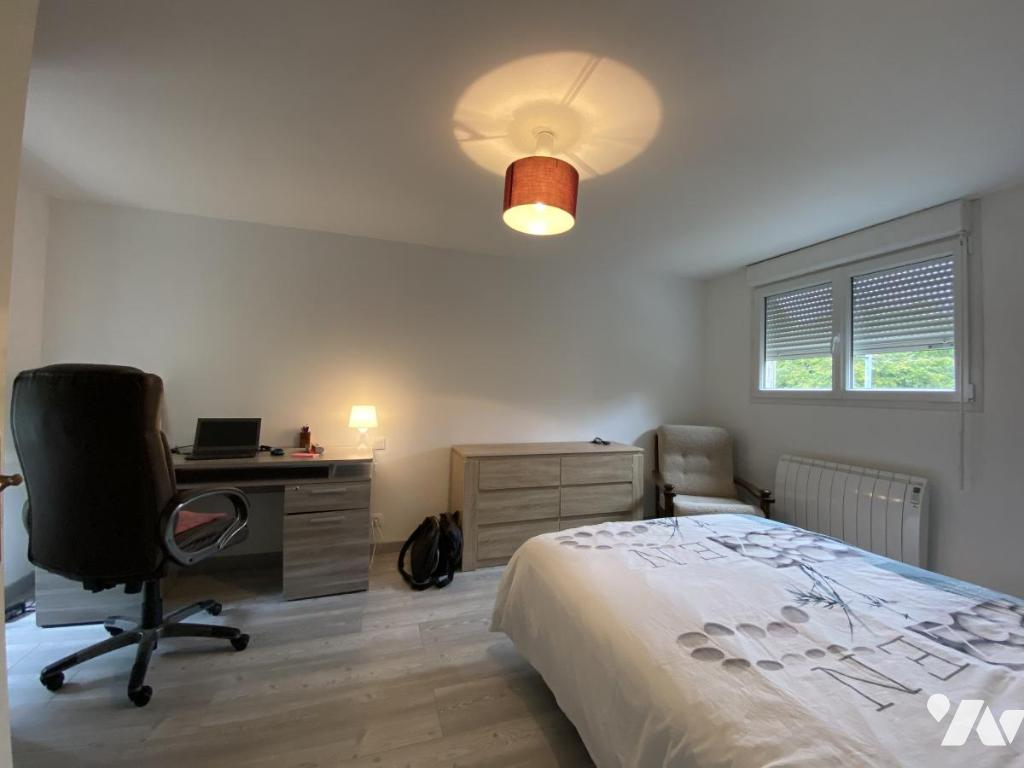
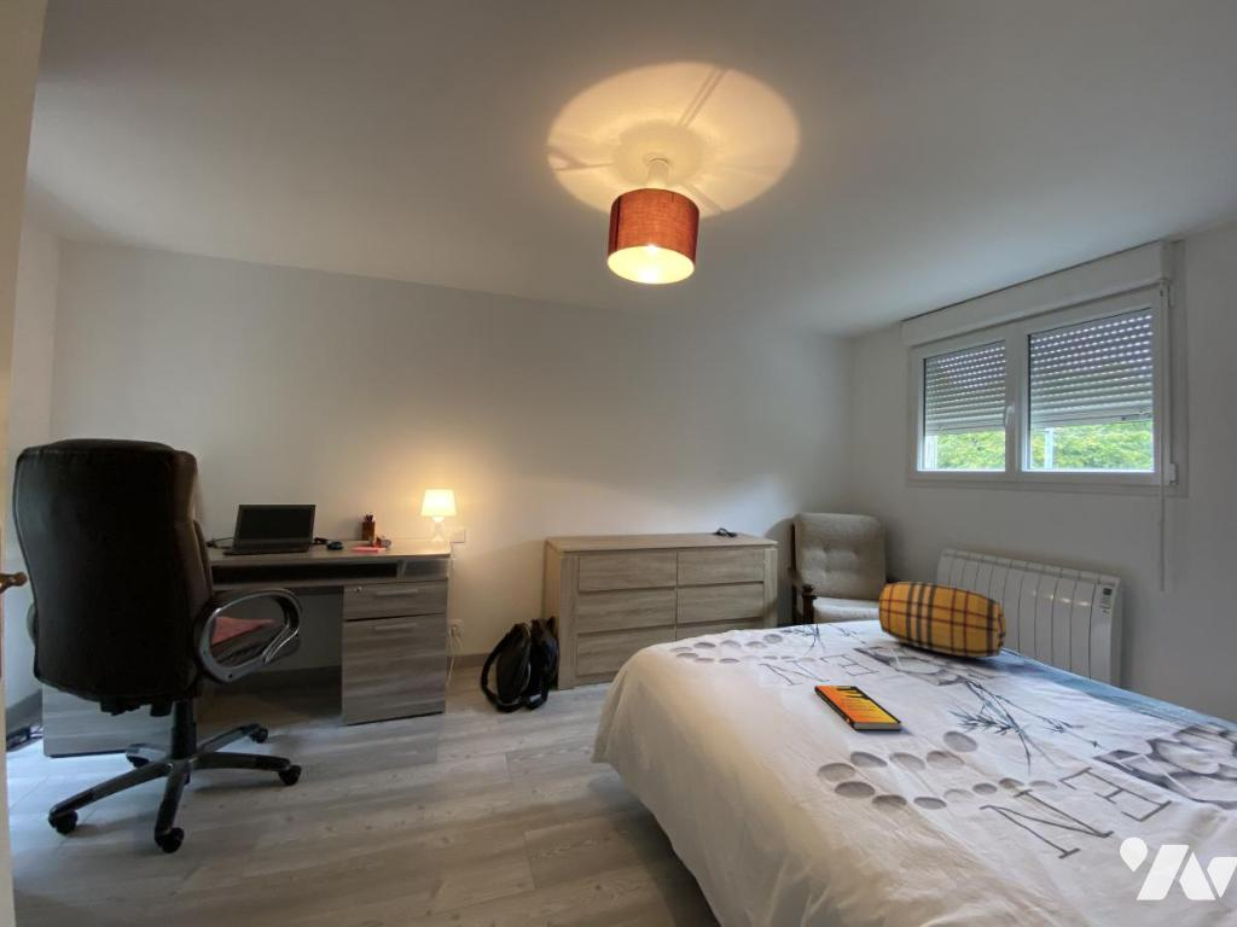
+ pillow (937, 617)
+ book (854, 706)
